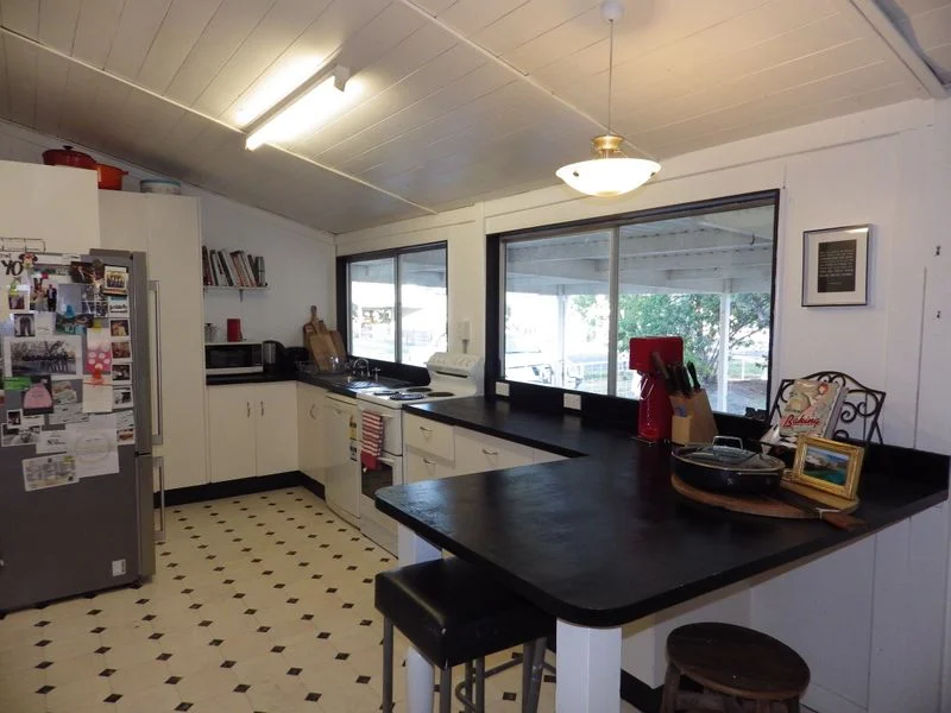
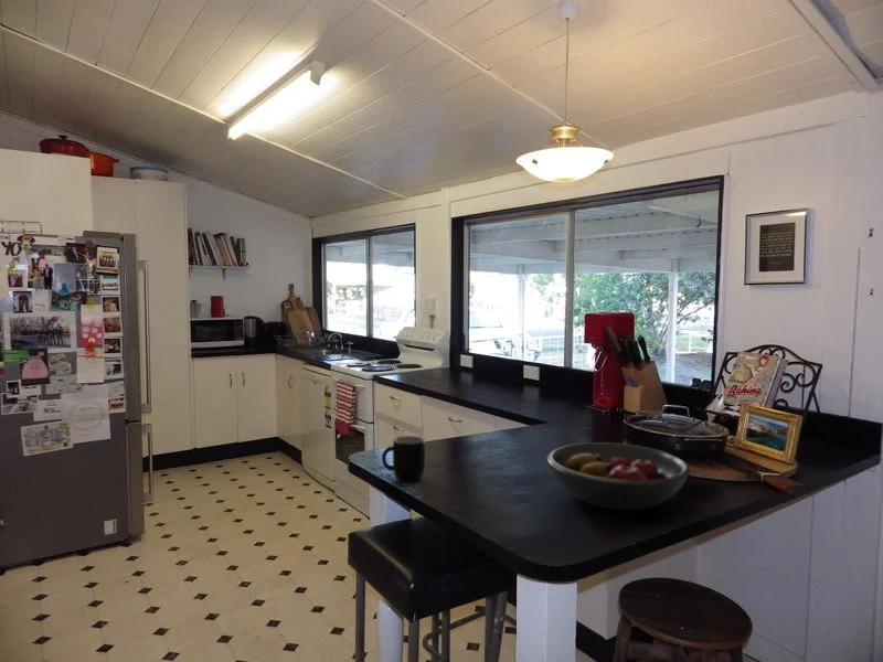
+ fruit bowl (616, 474)
+ mug (403, 459)
